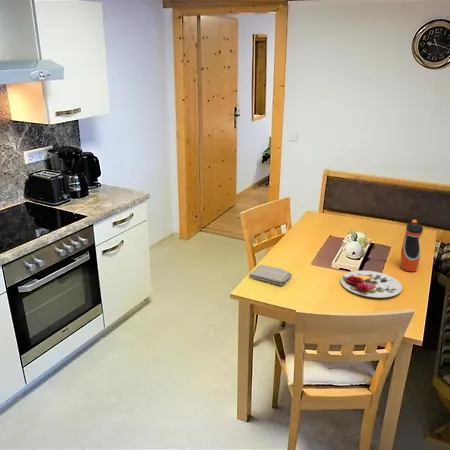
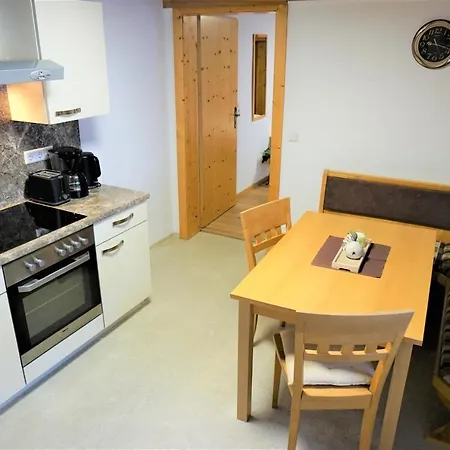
- washcloth (270, 274)
- plate (370, 282)
- water bottle (411, 244)
